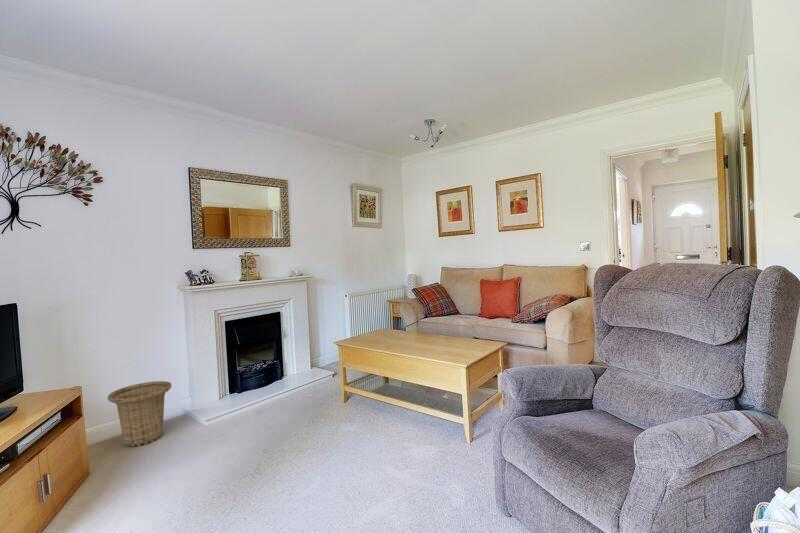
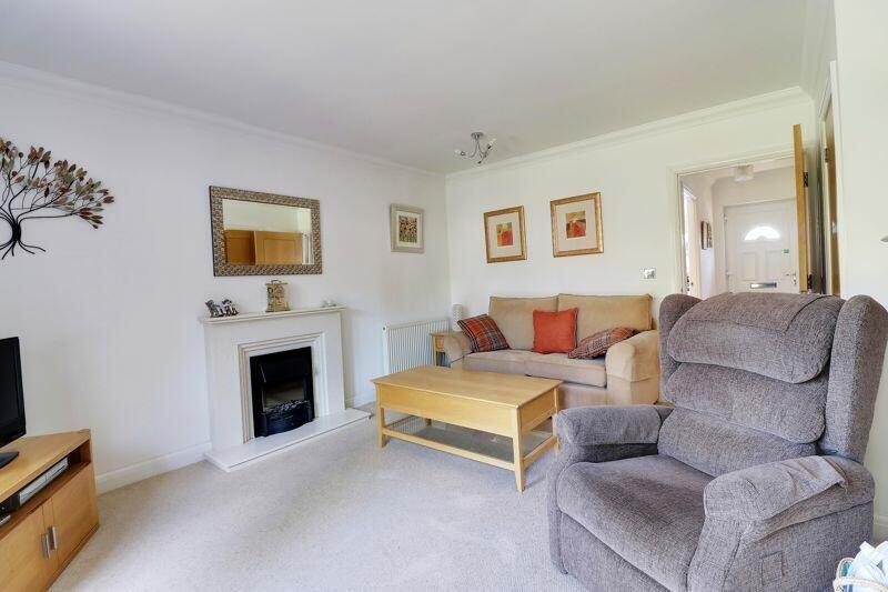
- basket (142, 414)
